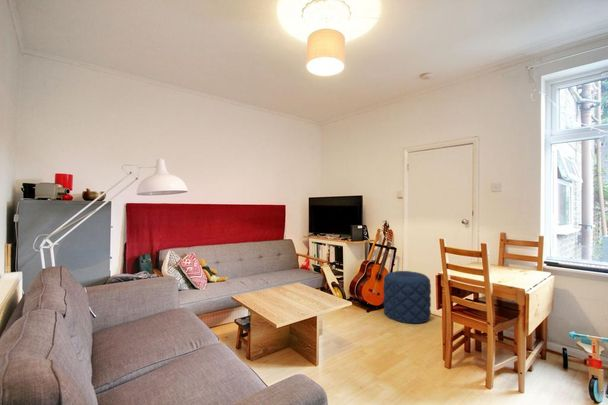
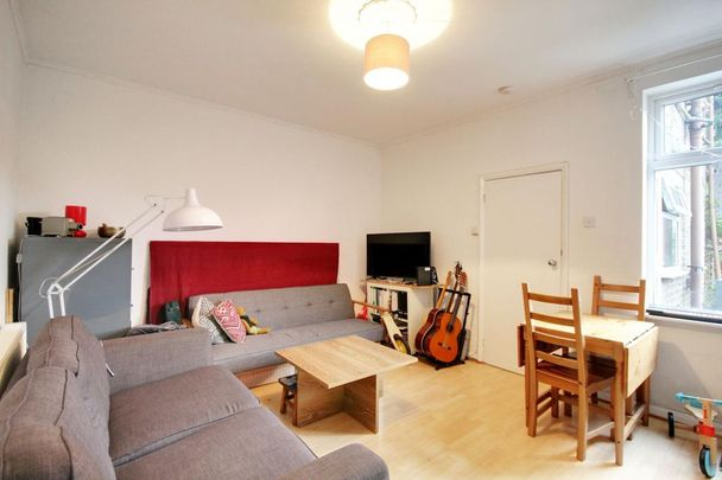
- pouf (406, 294)
